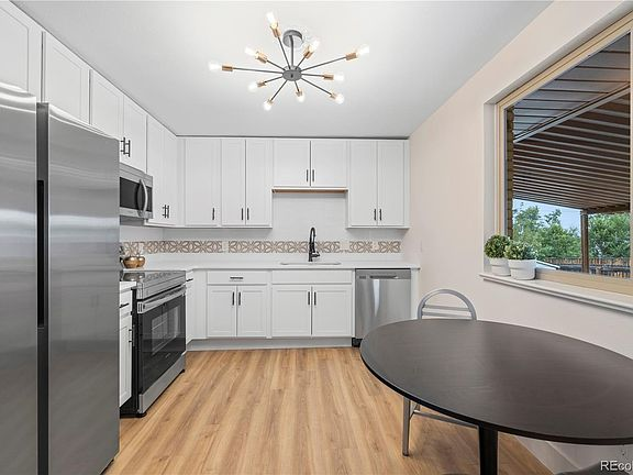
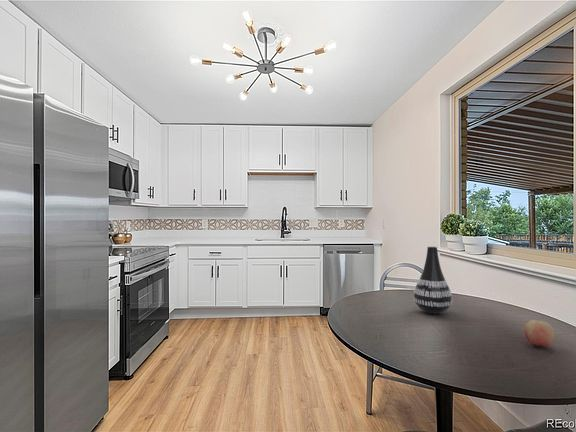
+ vase (432, 279)
+ fruit (539, 333)
